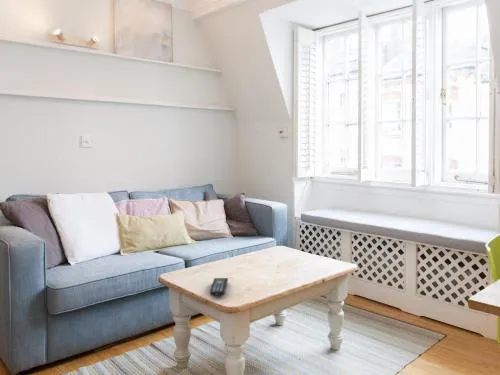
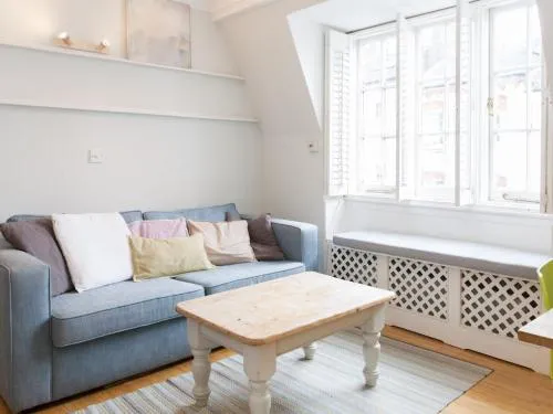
- remote control (219, 286)
